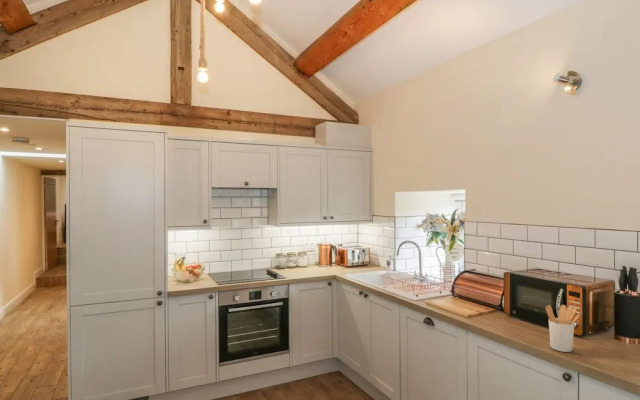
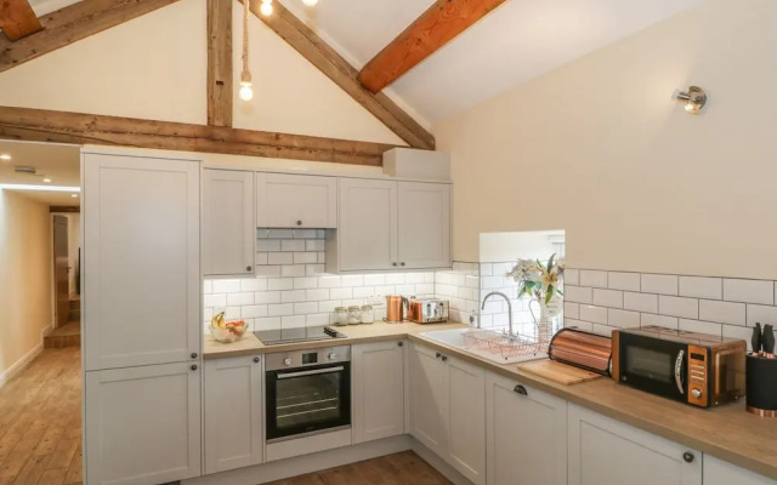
- utensil holder (563, 326)
